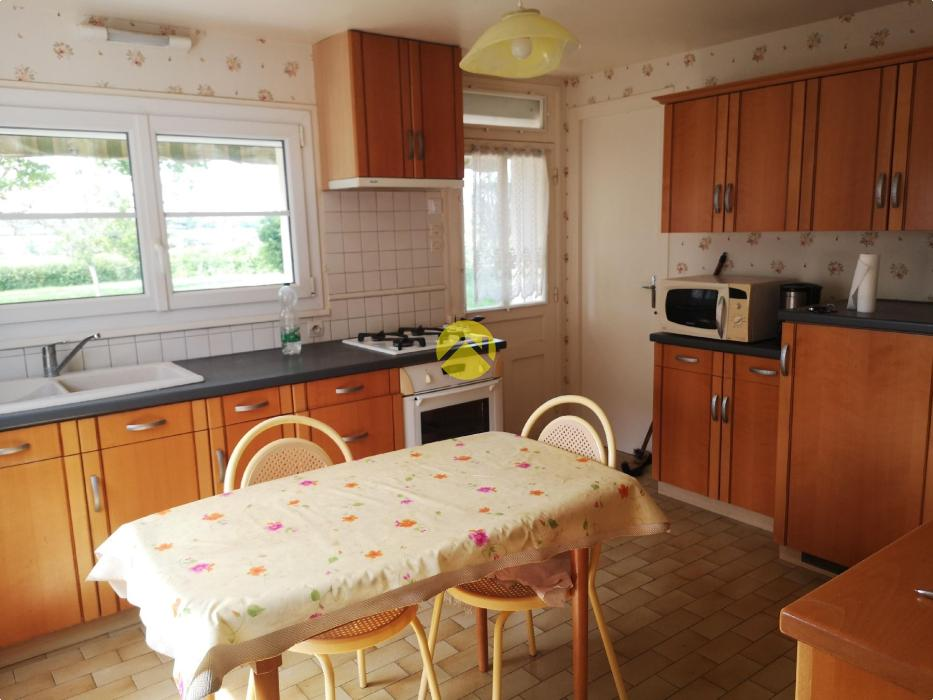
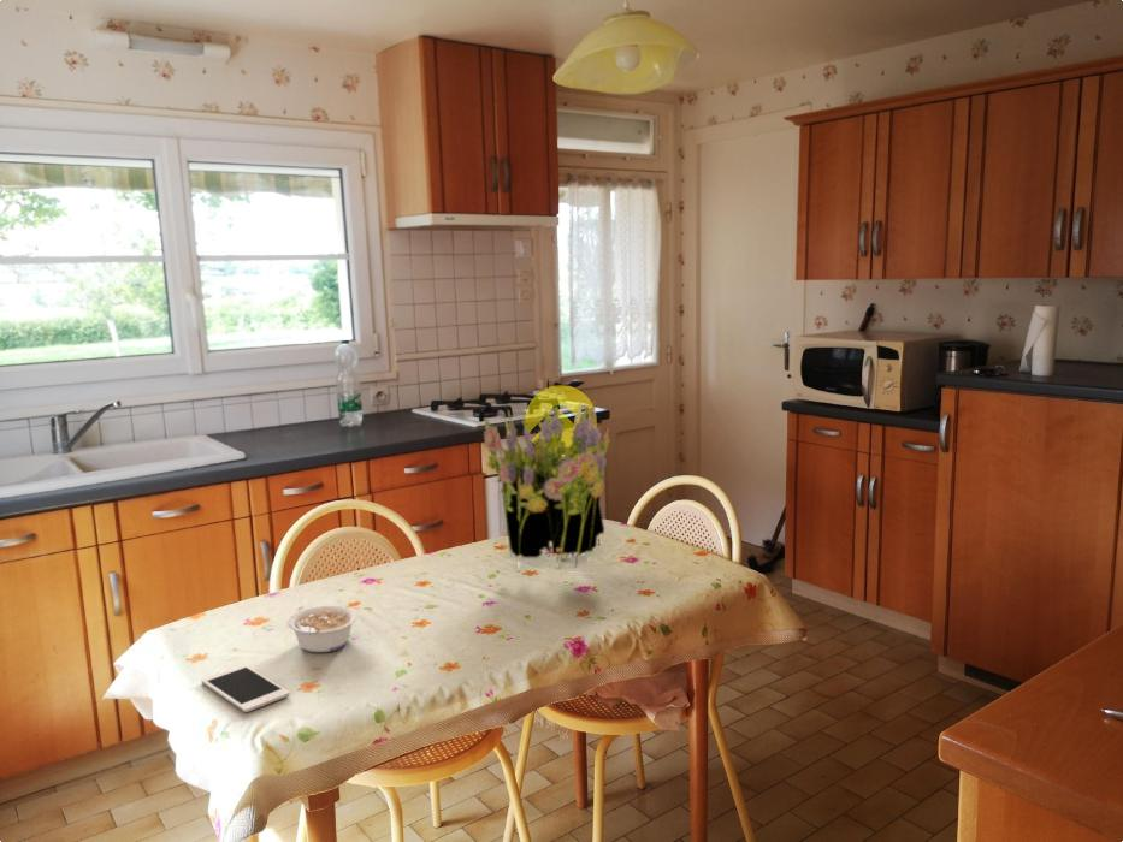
+ flower bouquet (537, 485)
+ legume (324, 628)
+ cell phone (244, 687)
